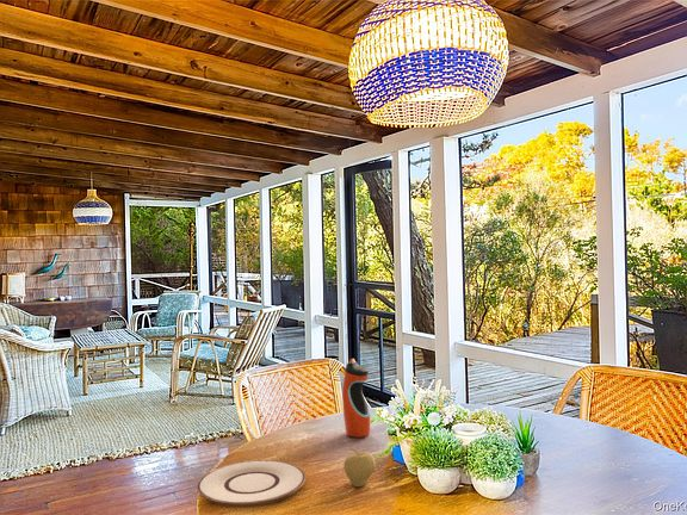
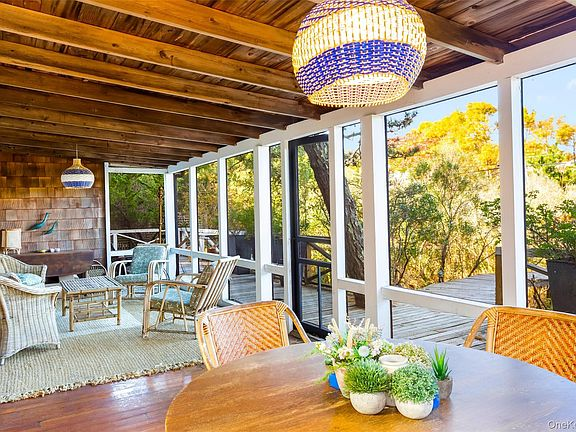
- plate (252, 482)
- water bottle (355, 396)
- fruit (360, 465)
